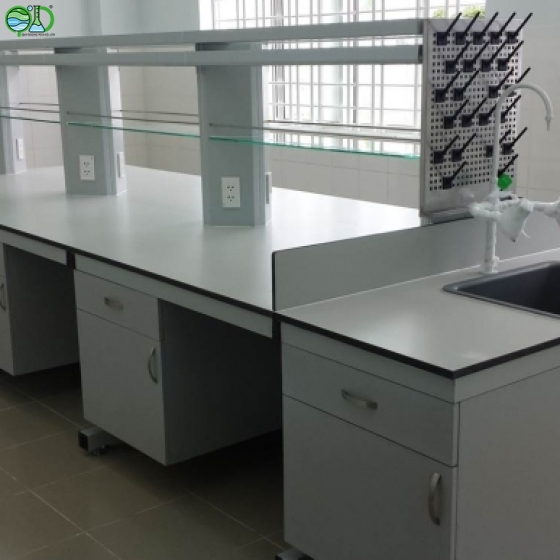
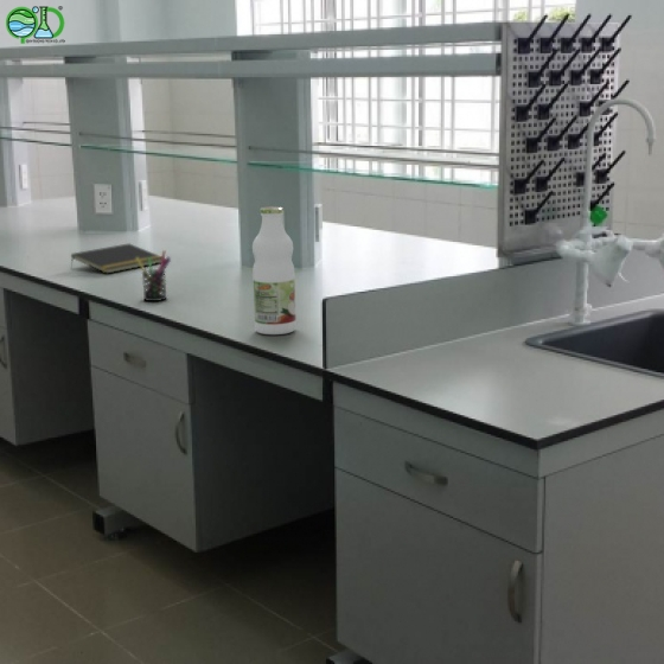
+ notepad (119, 257)
+ beverage bottle (273, 269)
+ pen holder (154, 274)
